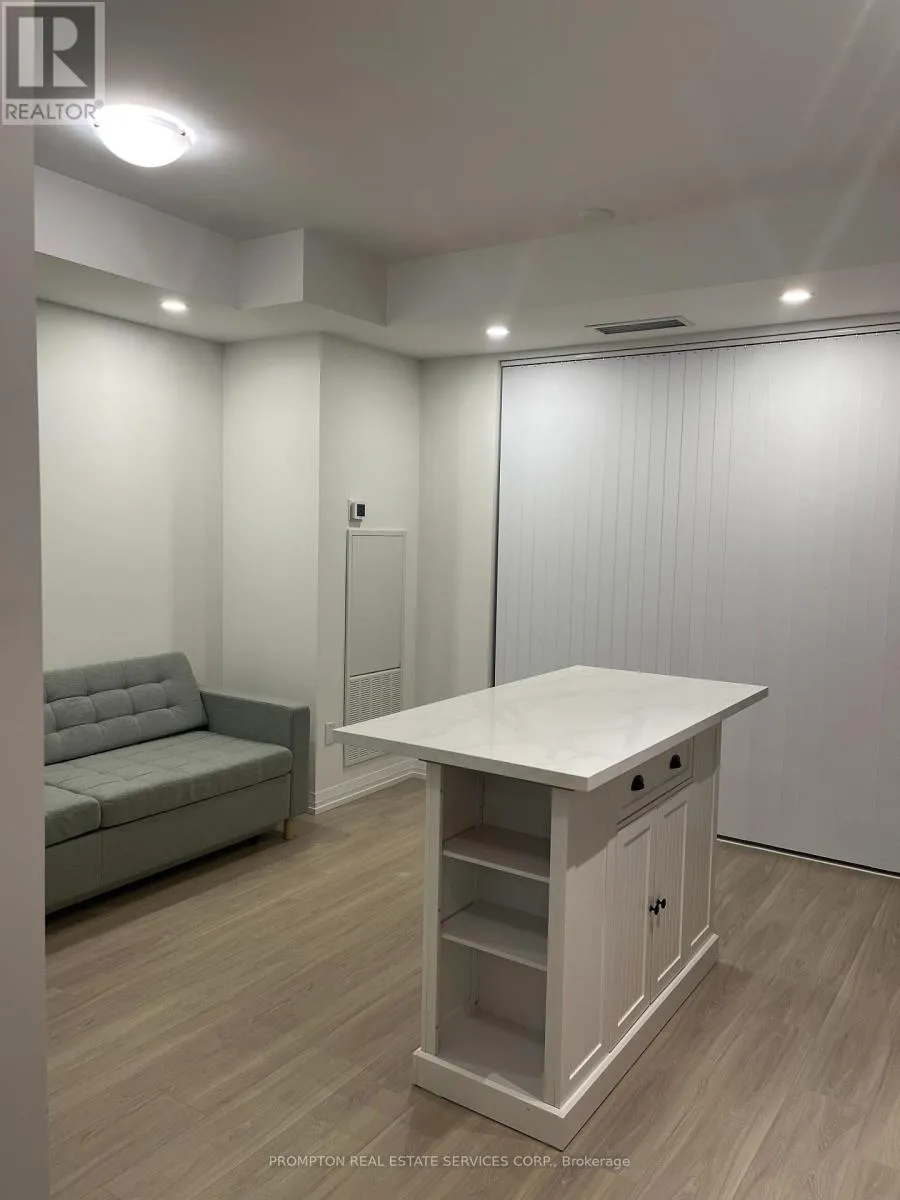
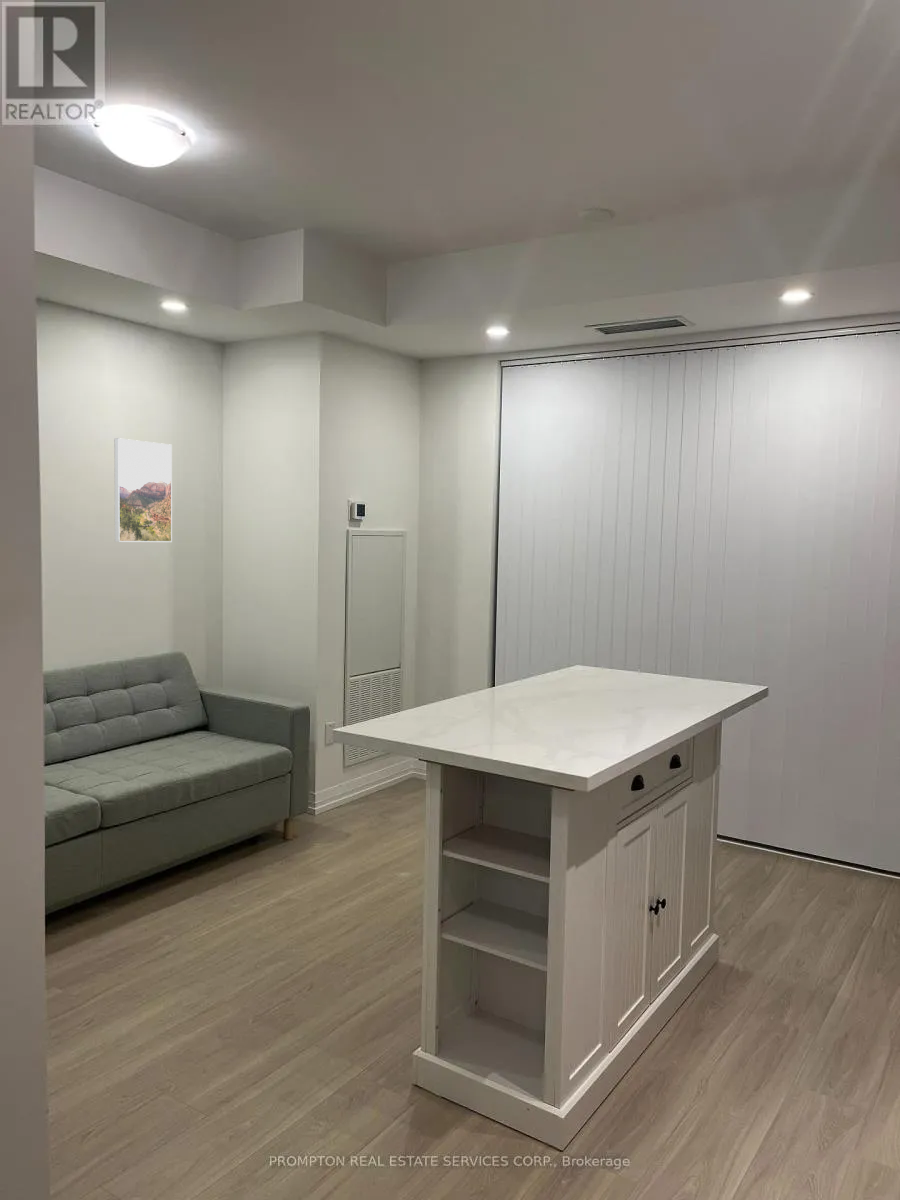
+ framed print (144, 492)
